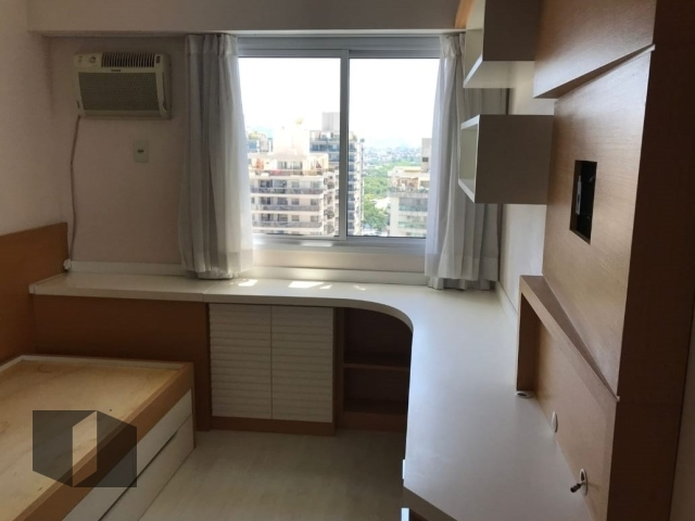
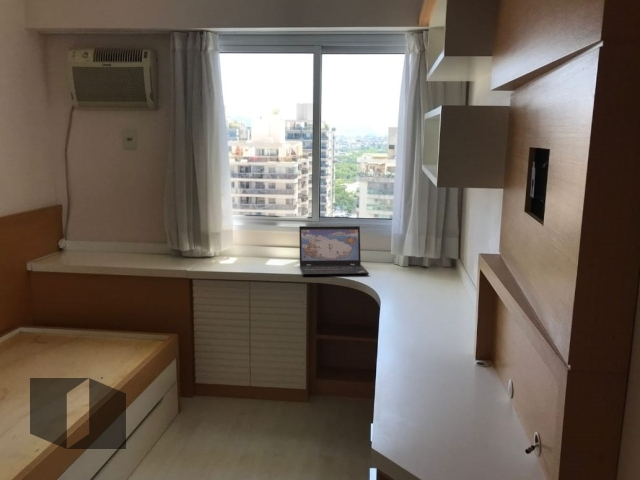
+ laptop (332, 249)
